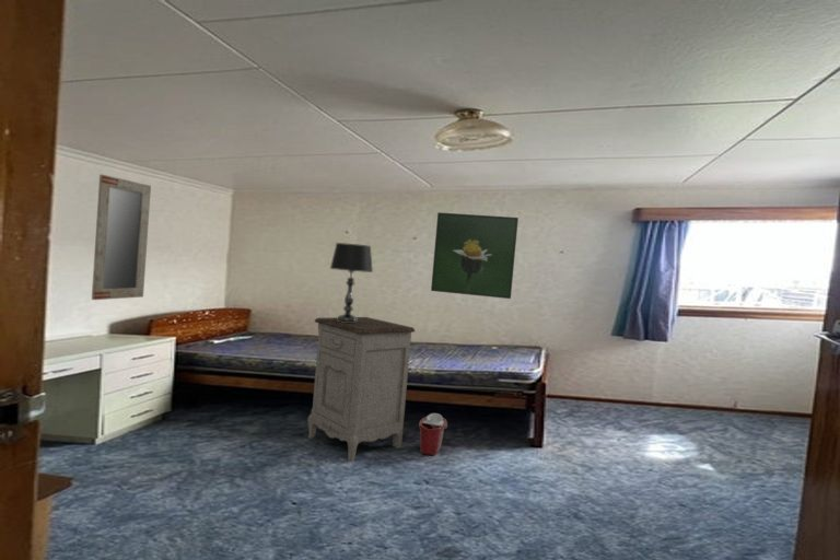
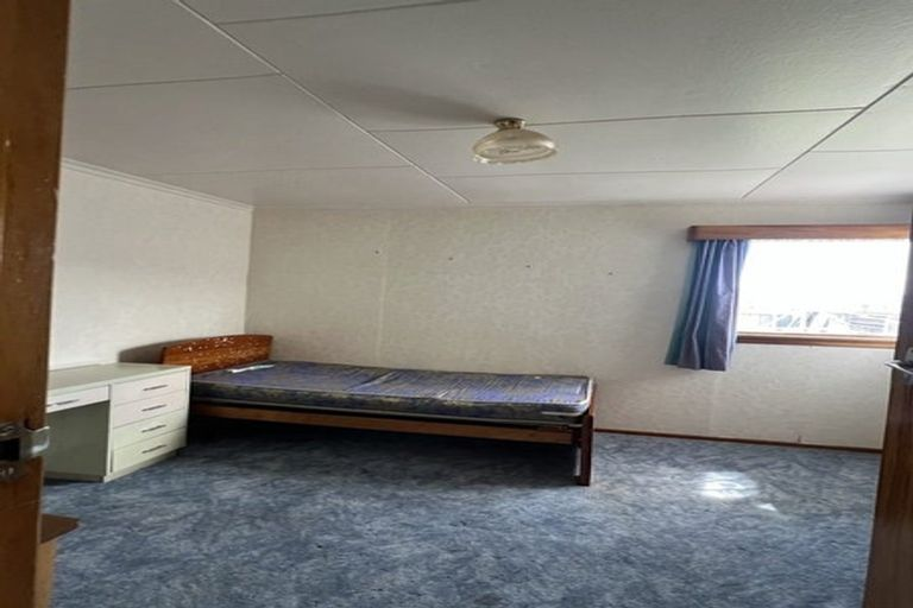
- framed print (474, 255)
- nightstand (354, 383)
- home mirror (122, 240)
- bucket (431, 433)
- table lamp (350, 282)
